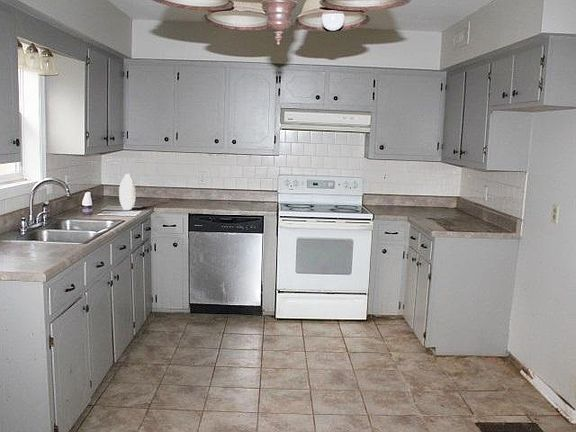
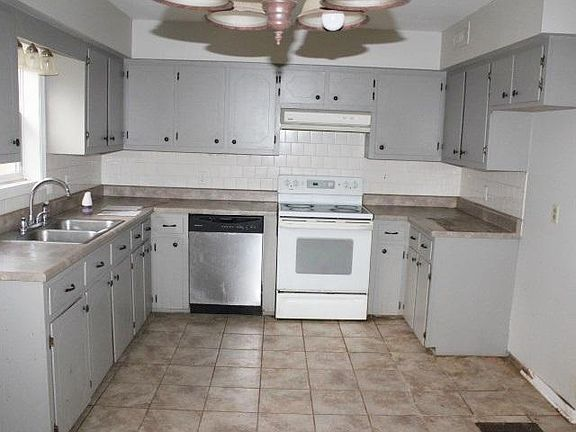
- vase (127, 191)
